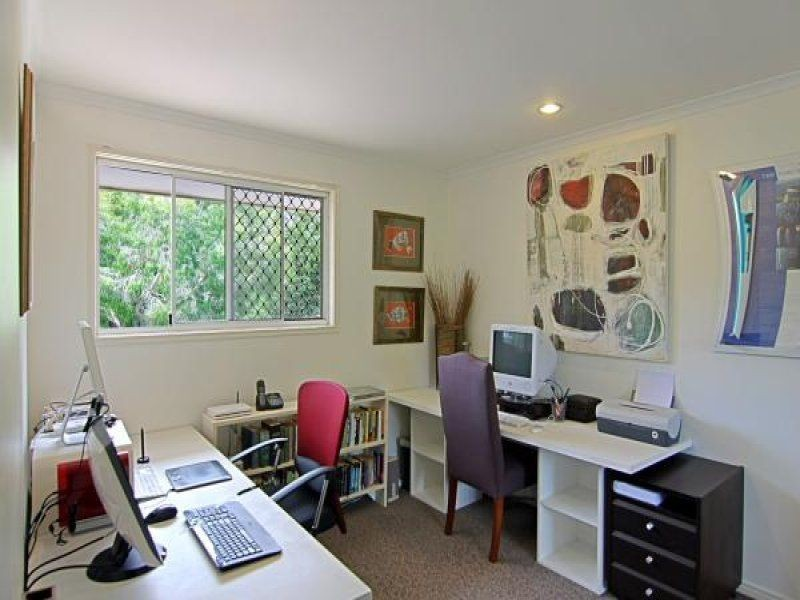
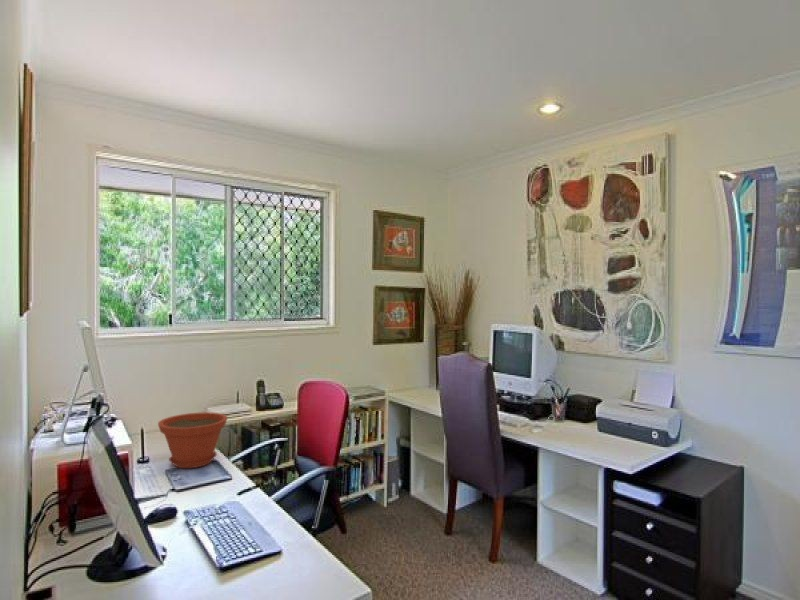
+ plant pot (193, 441)
